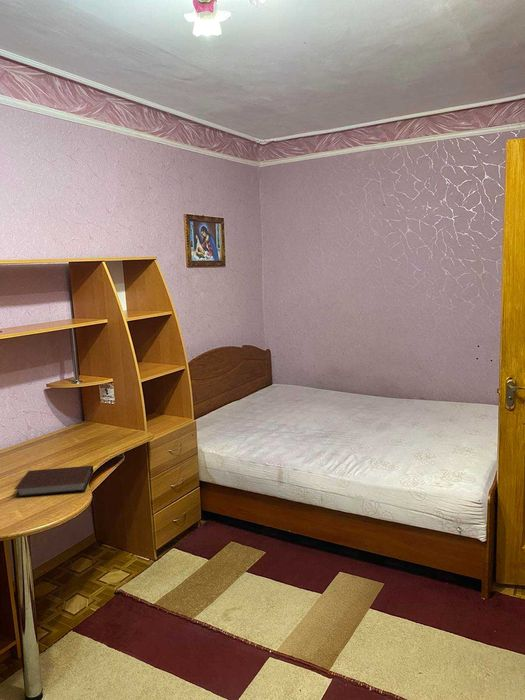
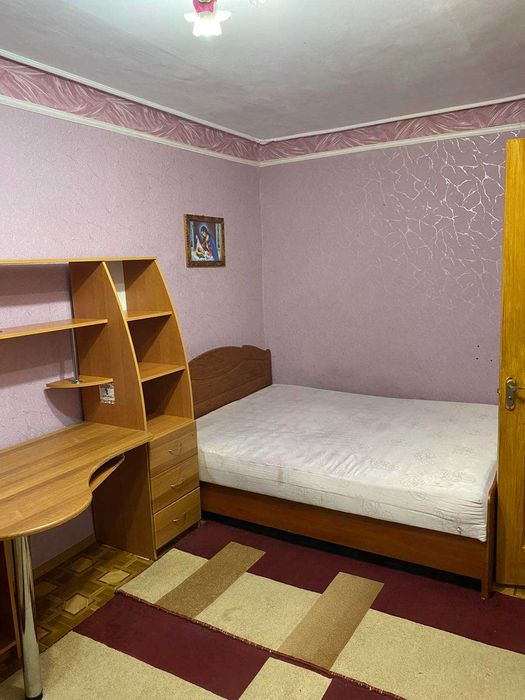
- notebook (56, 479)
